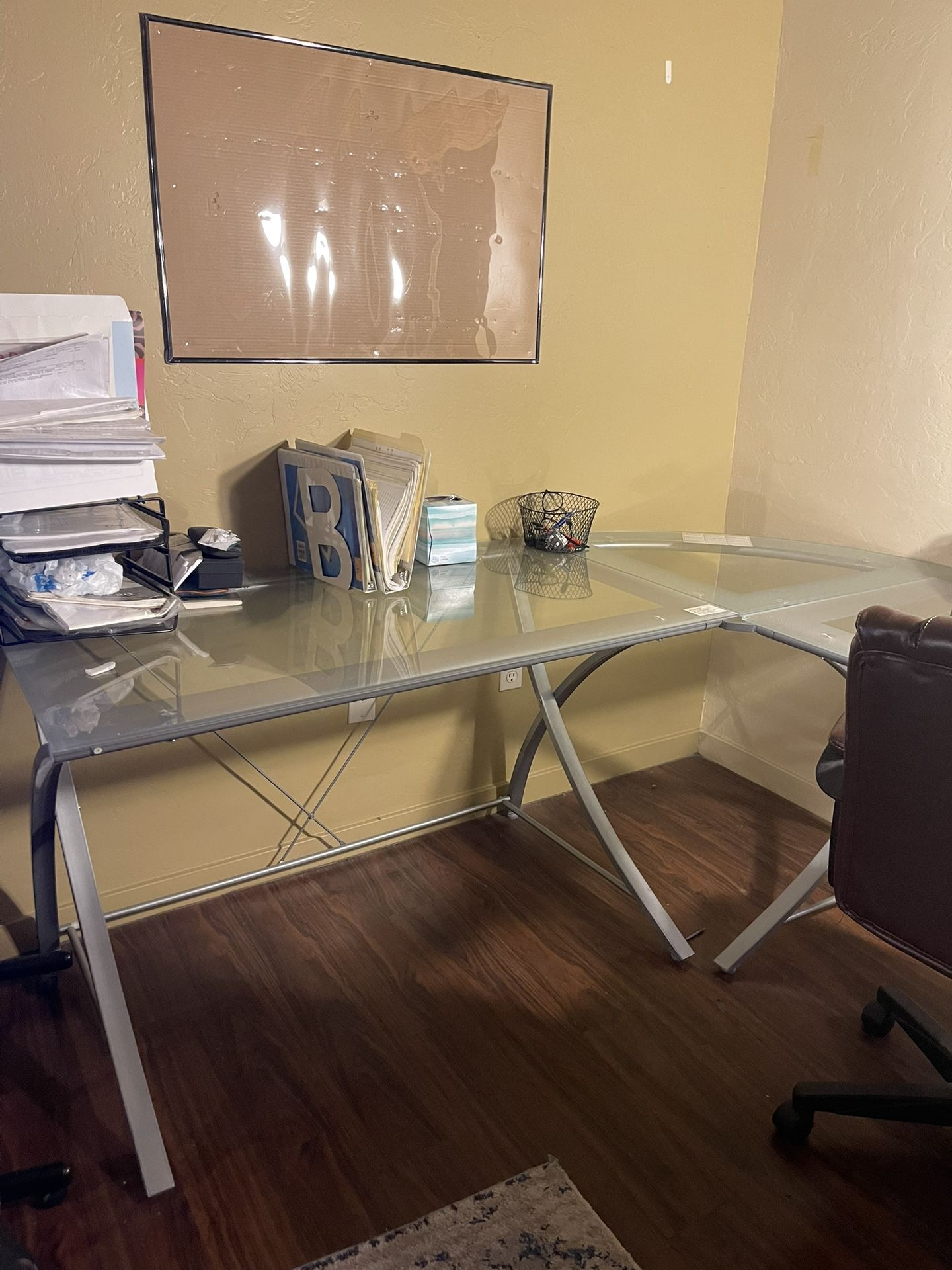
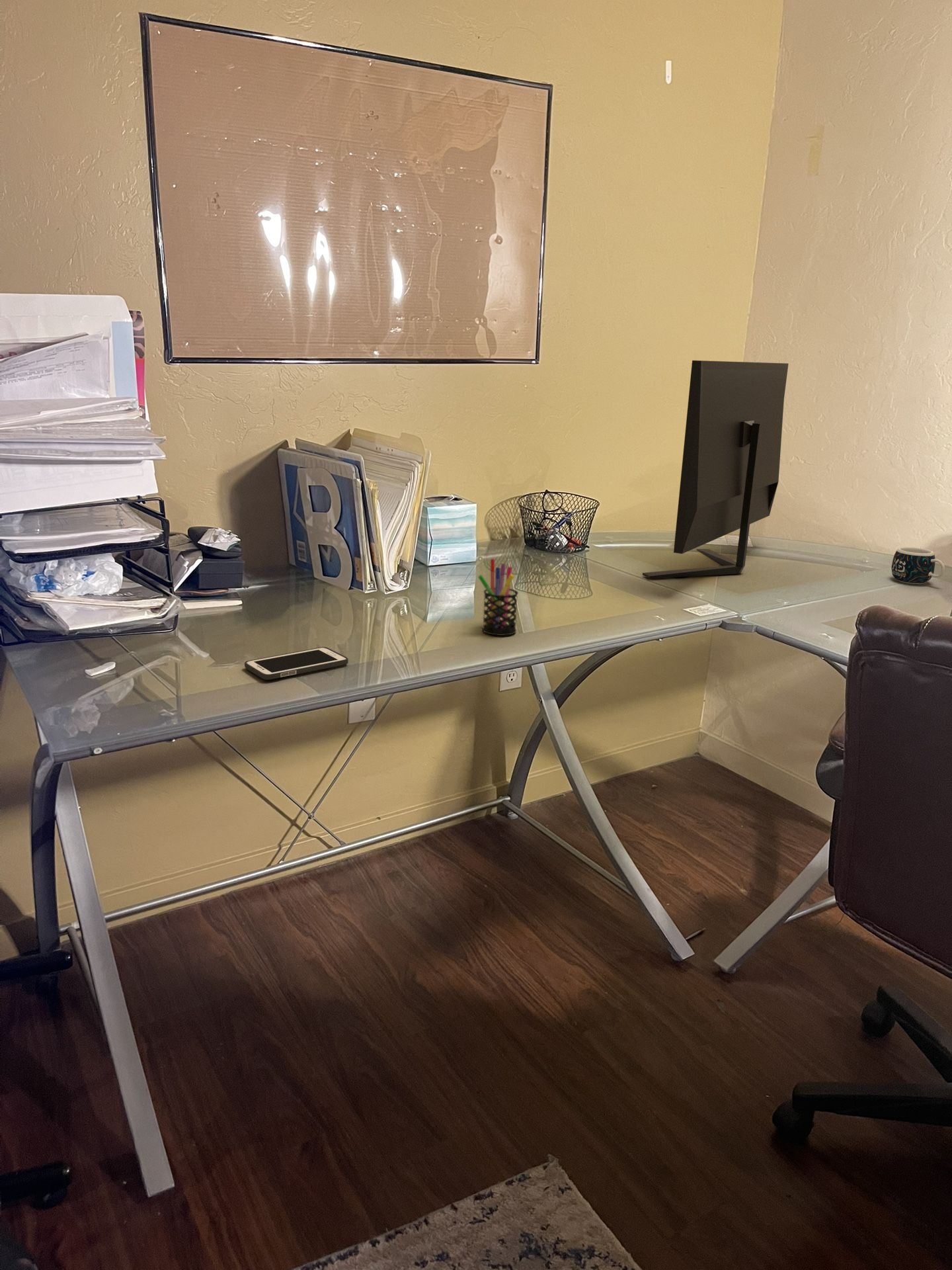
+ pen holder (496, 597)
+ cell phone (297, 663)
+ mug (919, 567)
+ monitor (727, 468)
